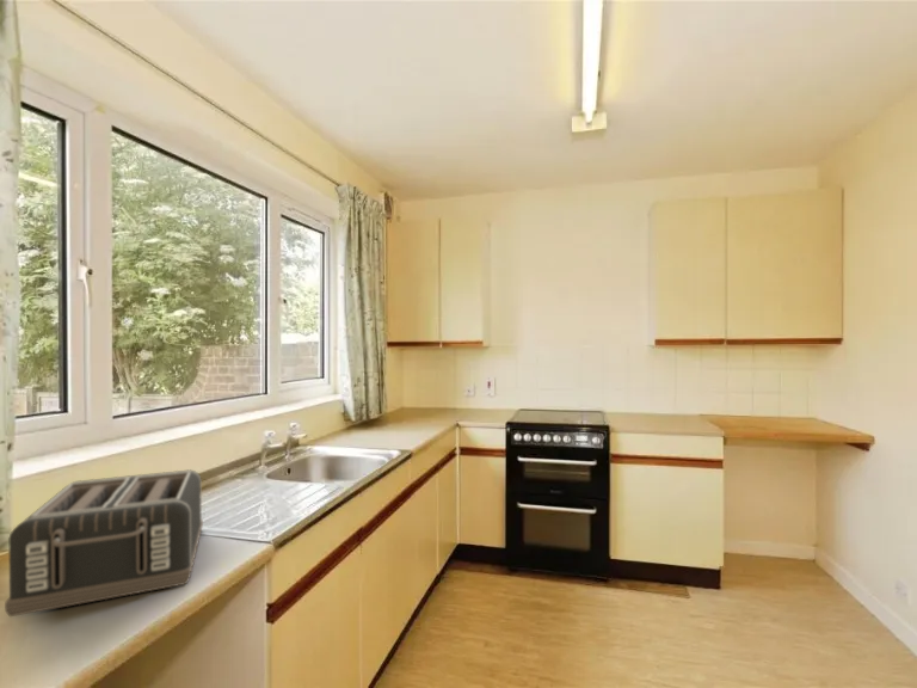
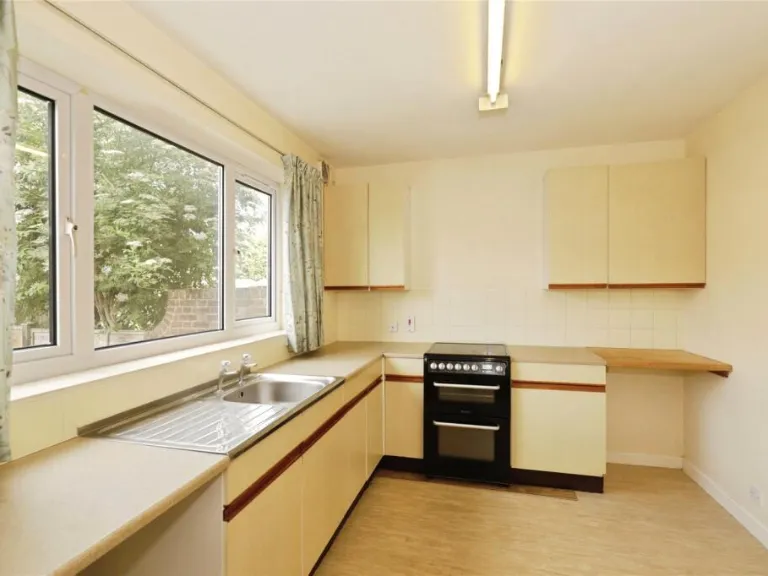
- toaster (119, 532)
